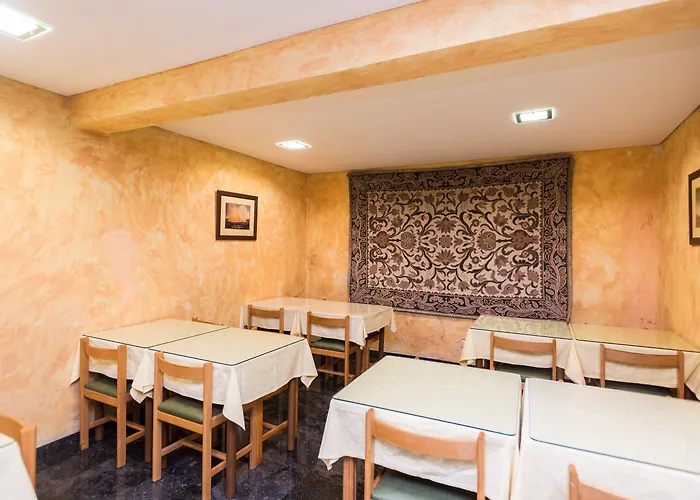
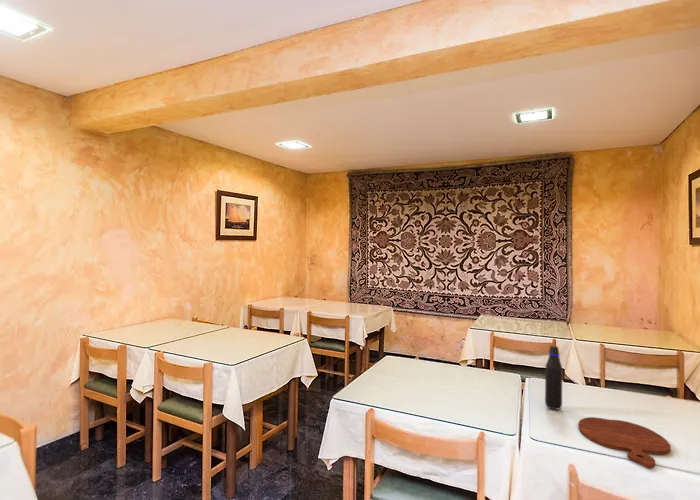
+ cutting board (626, 440)
+ water bottle (553, 377)
